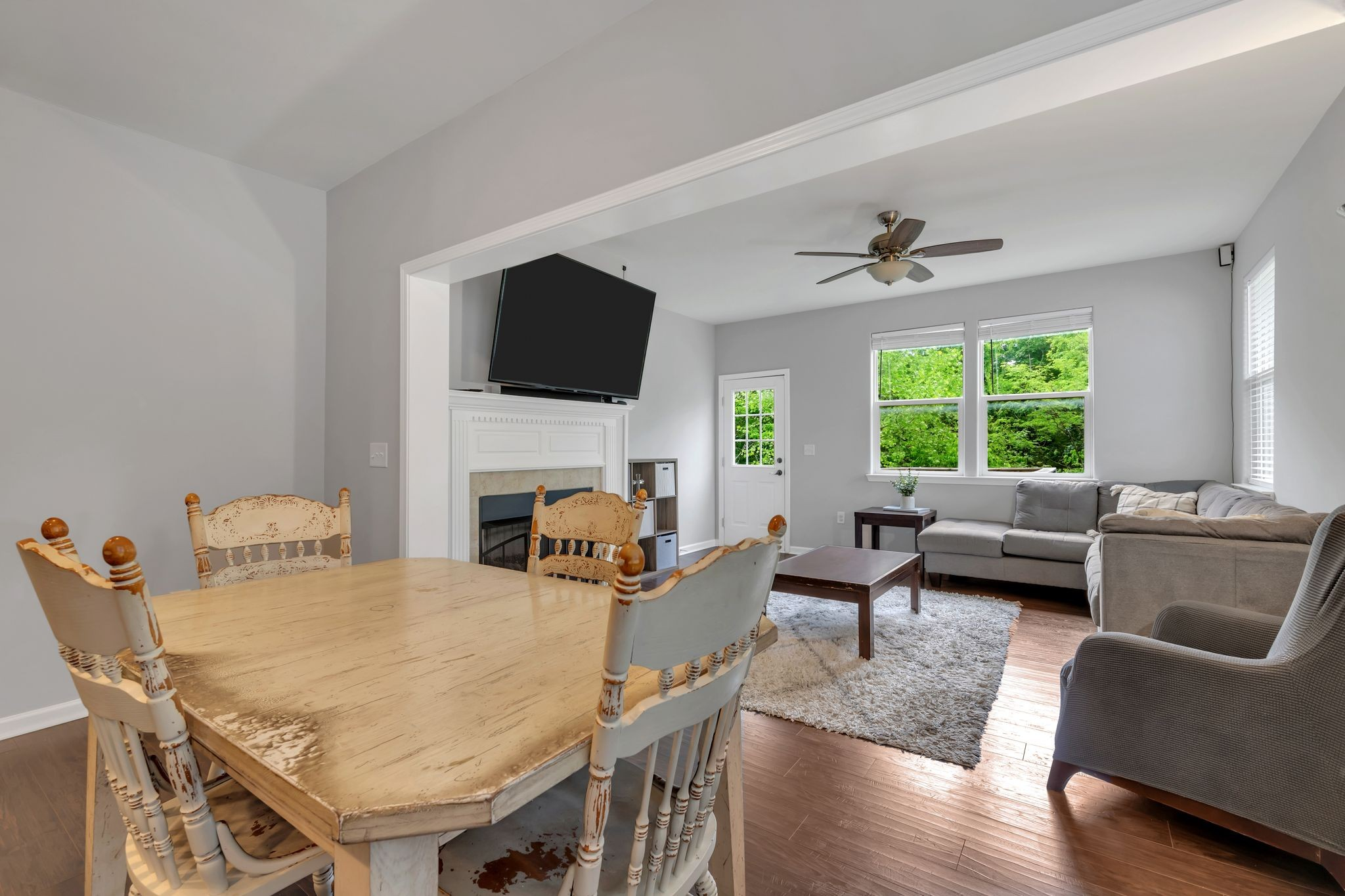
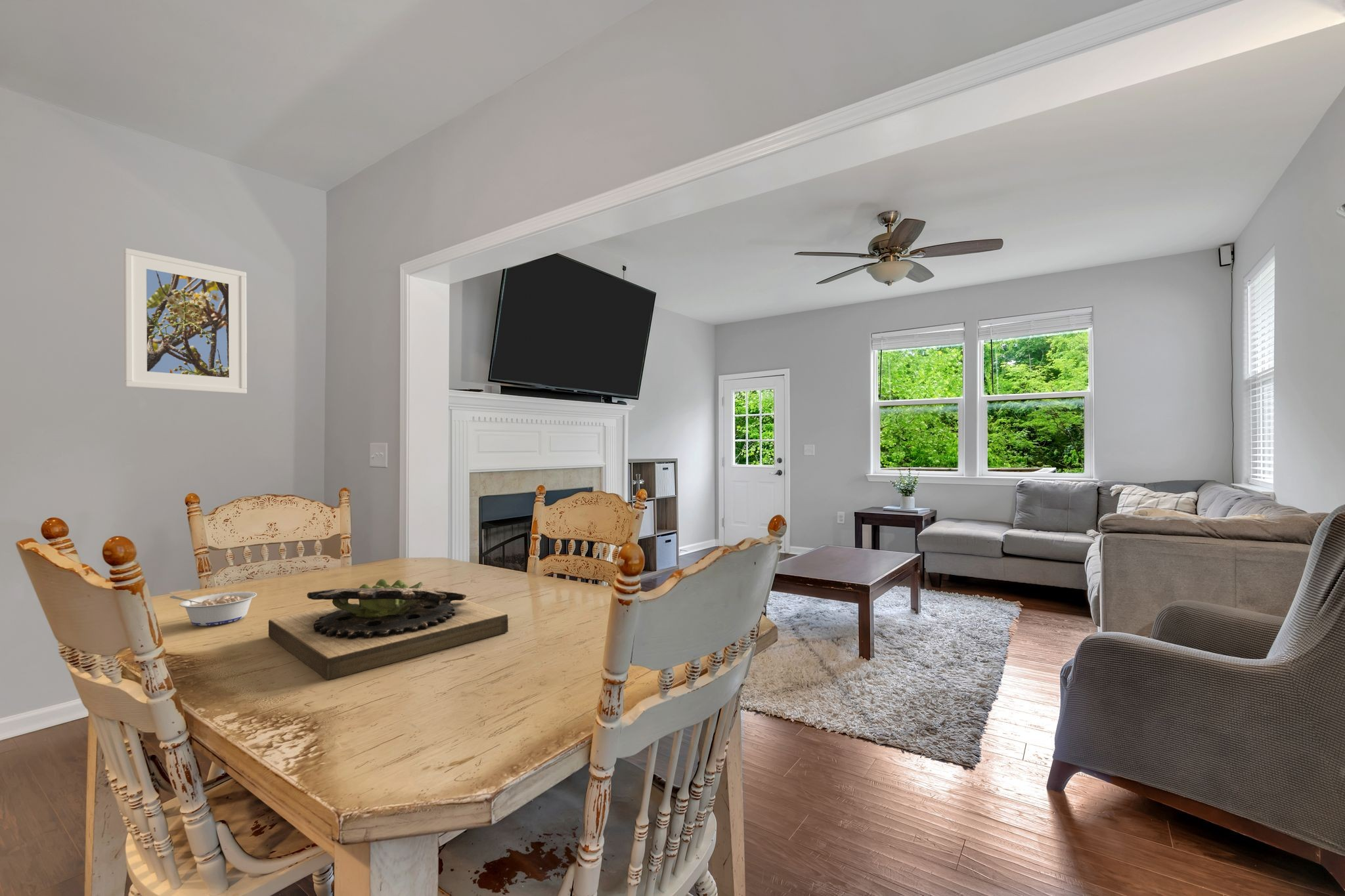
+ legume (216, 607)
+ succulent planter (389, 605)
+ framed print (189, 326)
